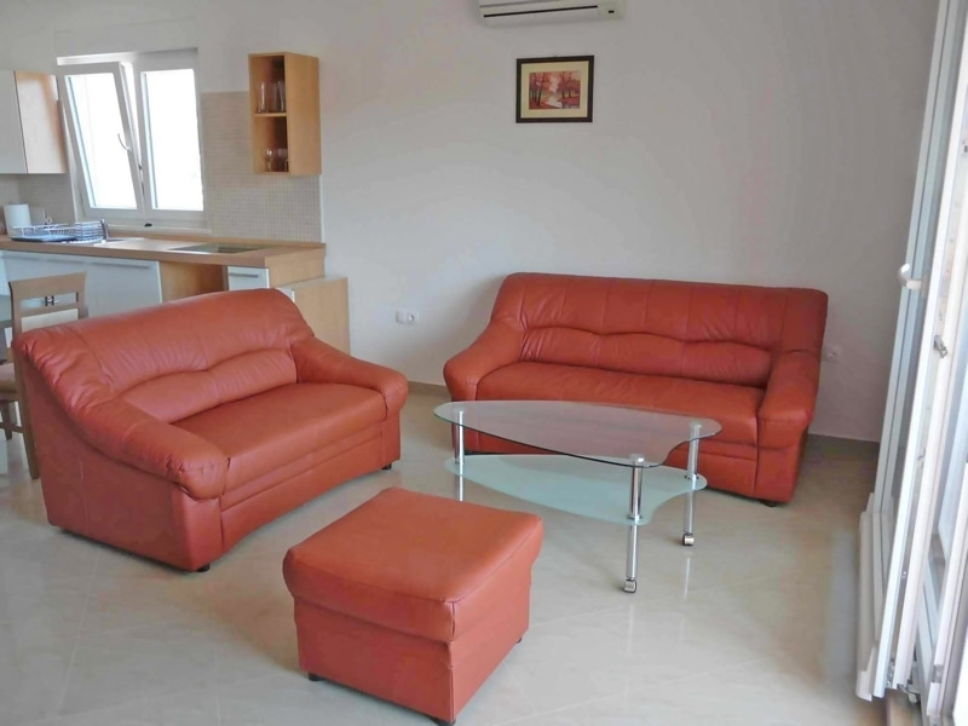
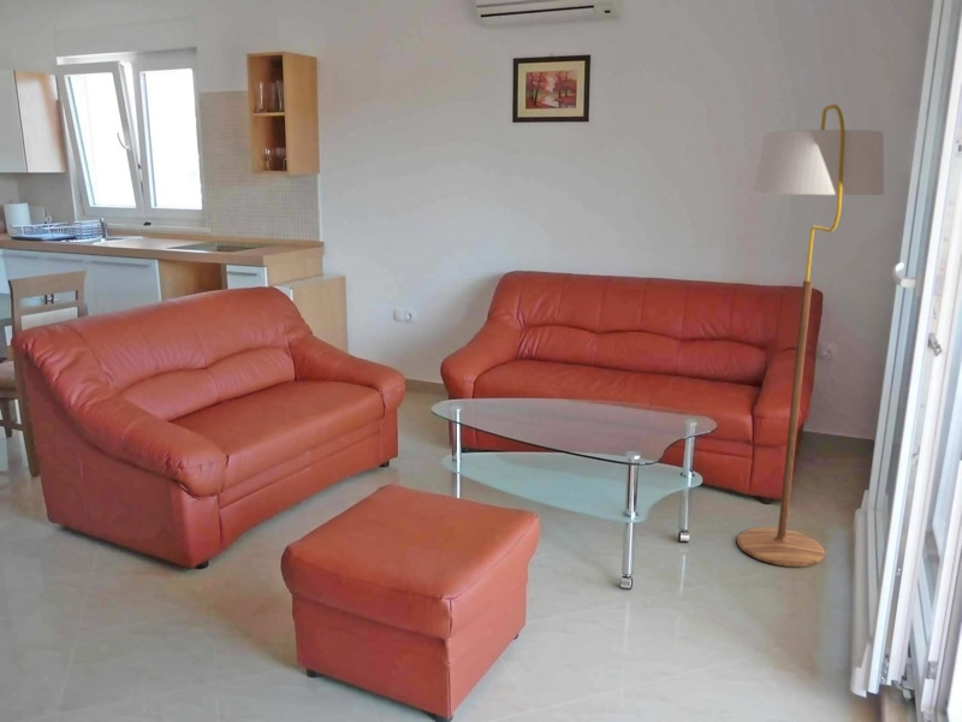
+ floor lamp (803, 342)
